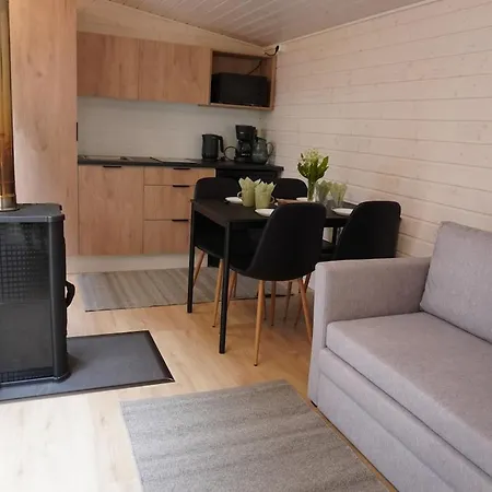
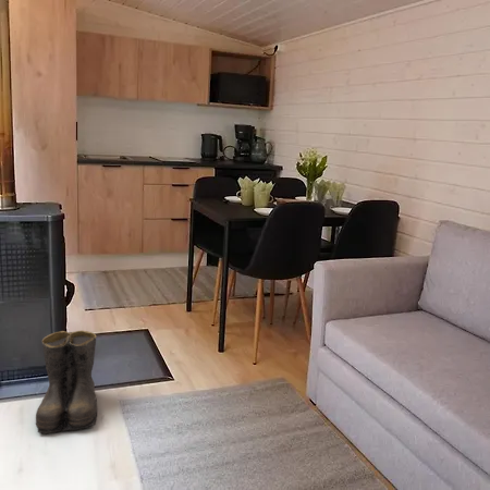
+ boots (68, 378)
